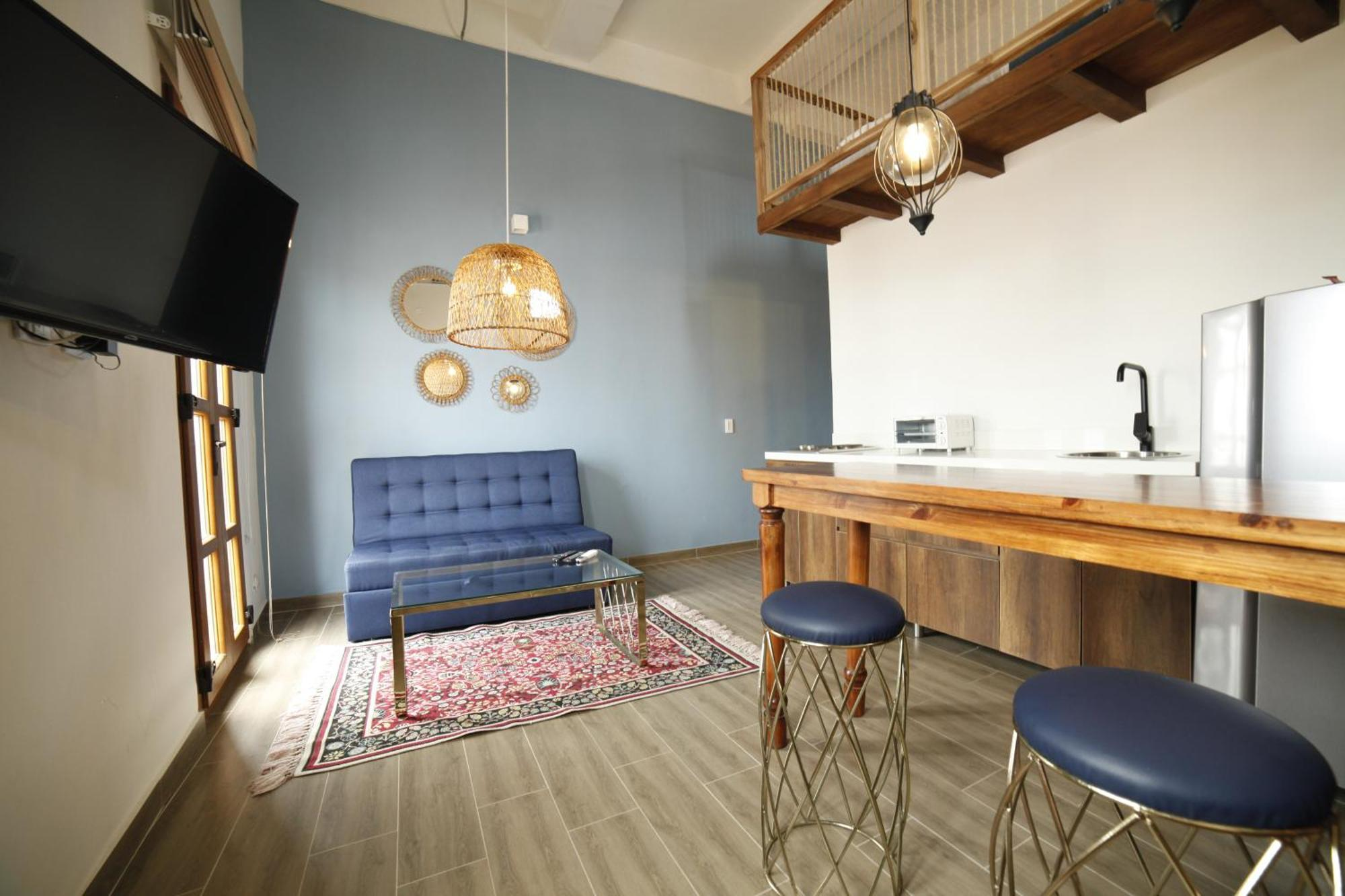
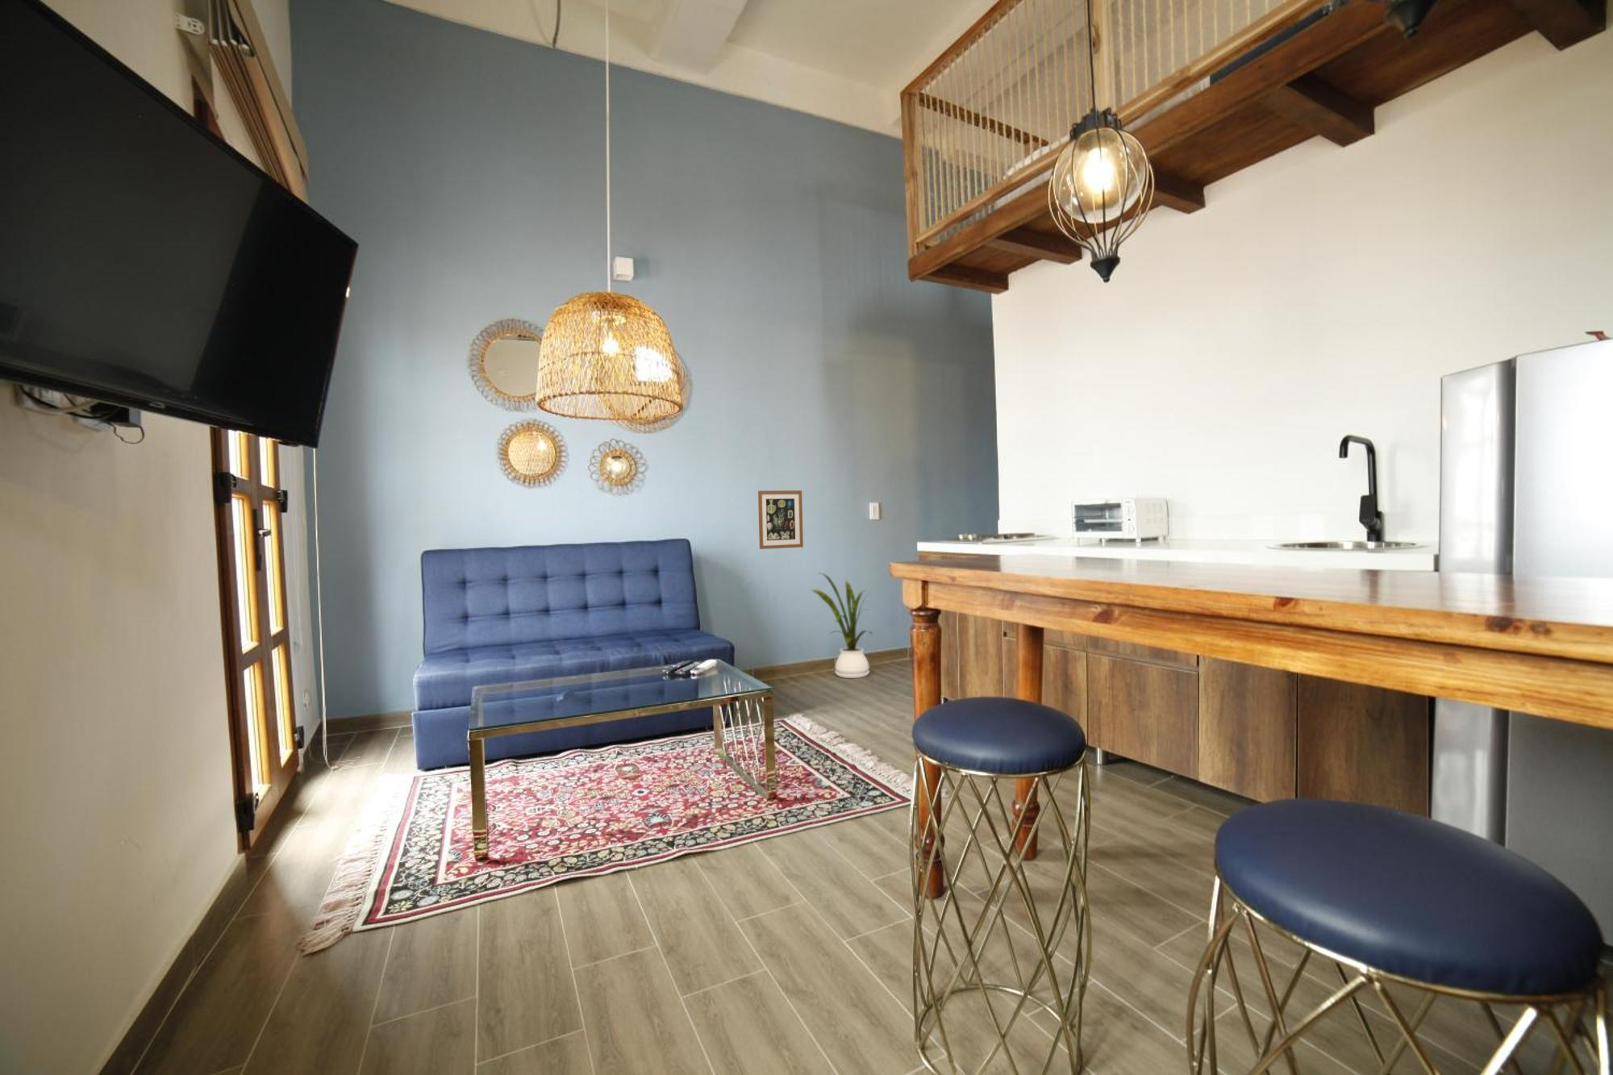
+ wall art (781, 520)
+ house plant (847, 623)
